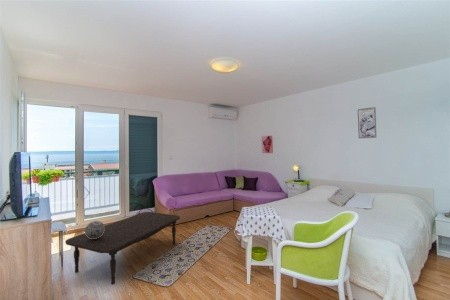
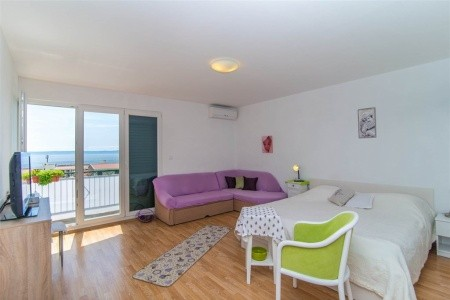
- decorative sphere (95, 230)
- coffee table (131, 241)
